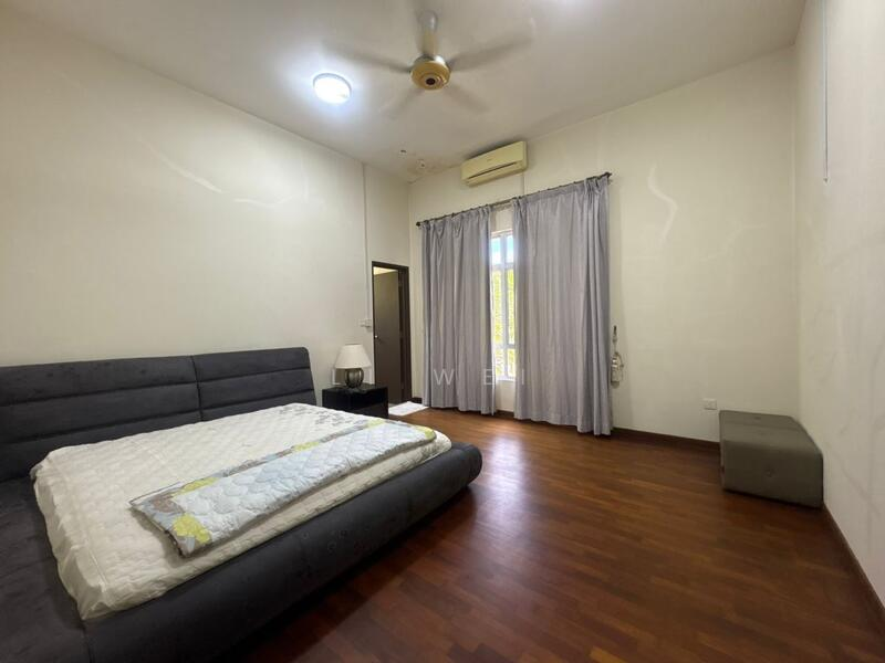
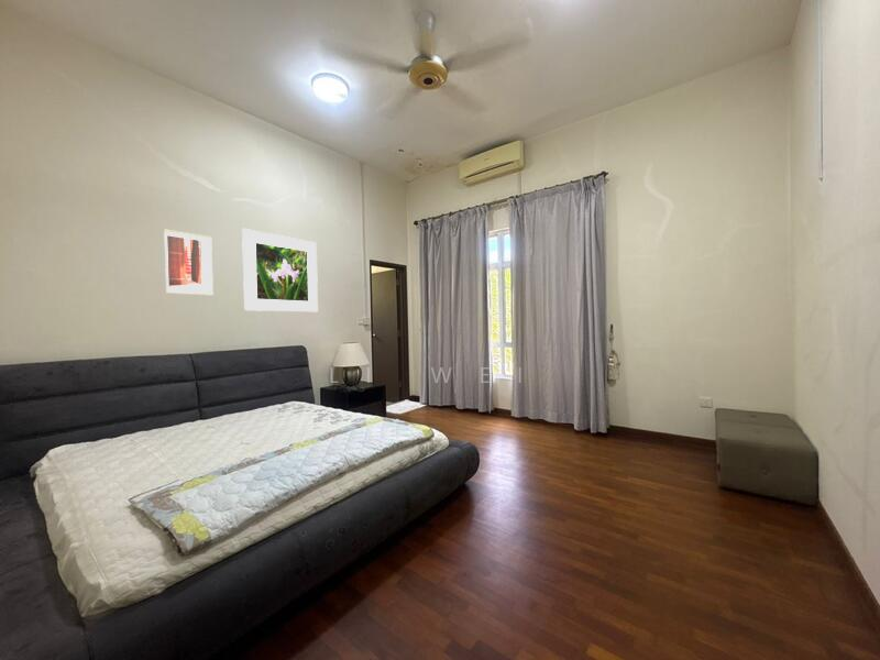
+ wall art (189, 263)
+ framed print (283, 273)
